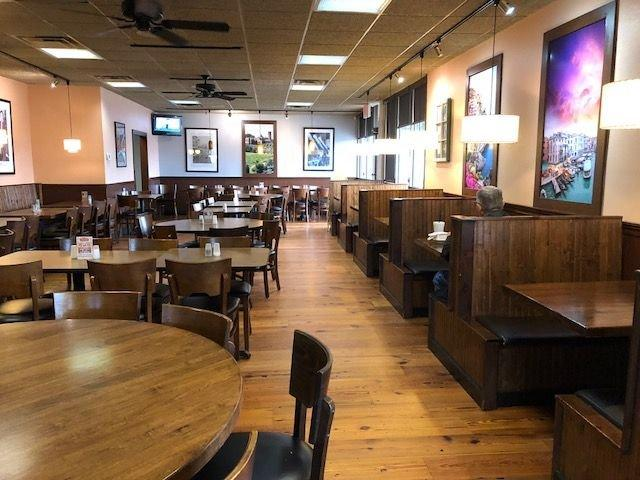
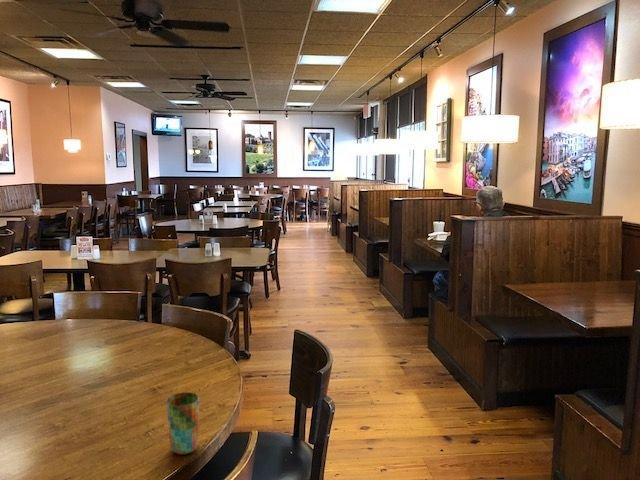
+ cup (183, 424)
